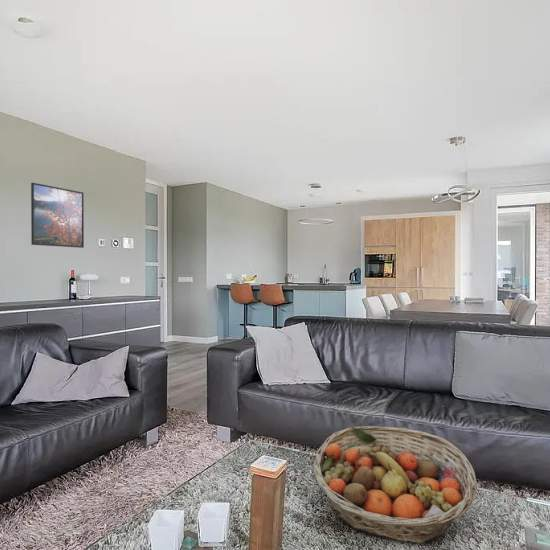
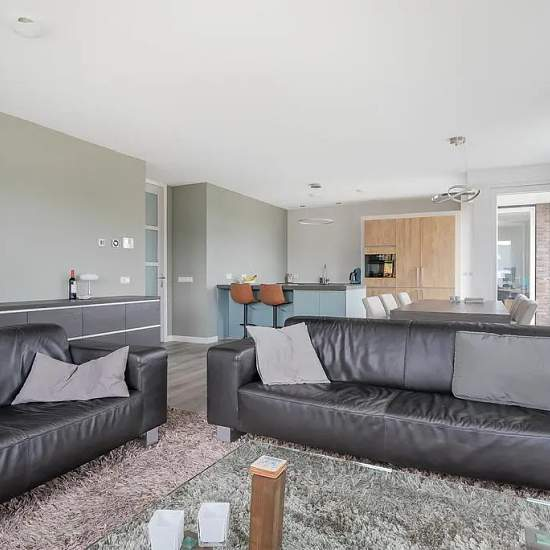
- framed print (59, 217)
- fruit basket (390, 479)
